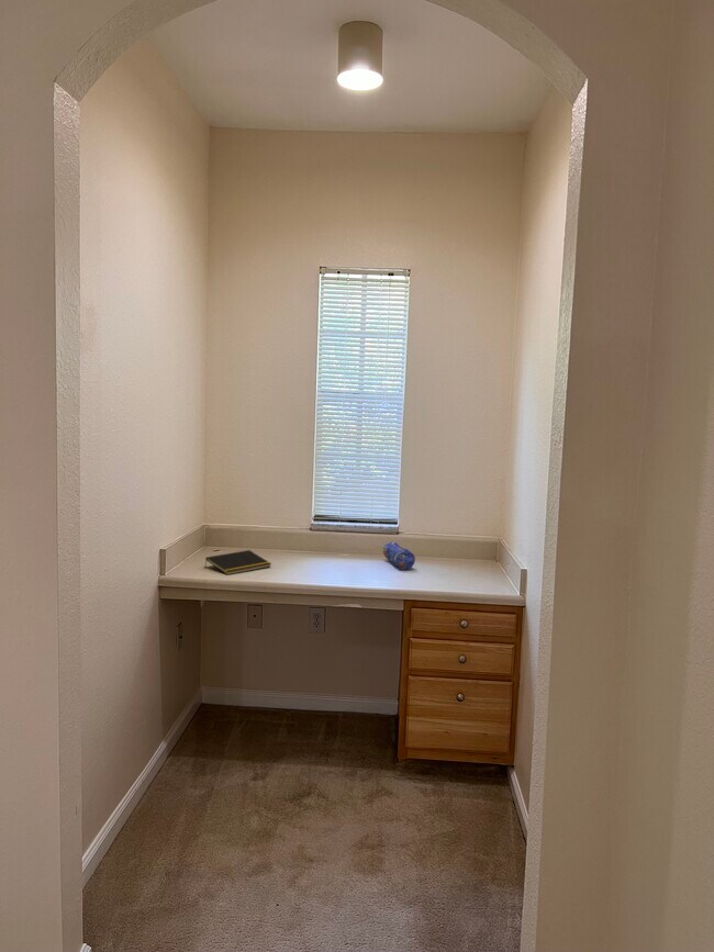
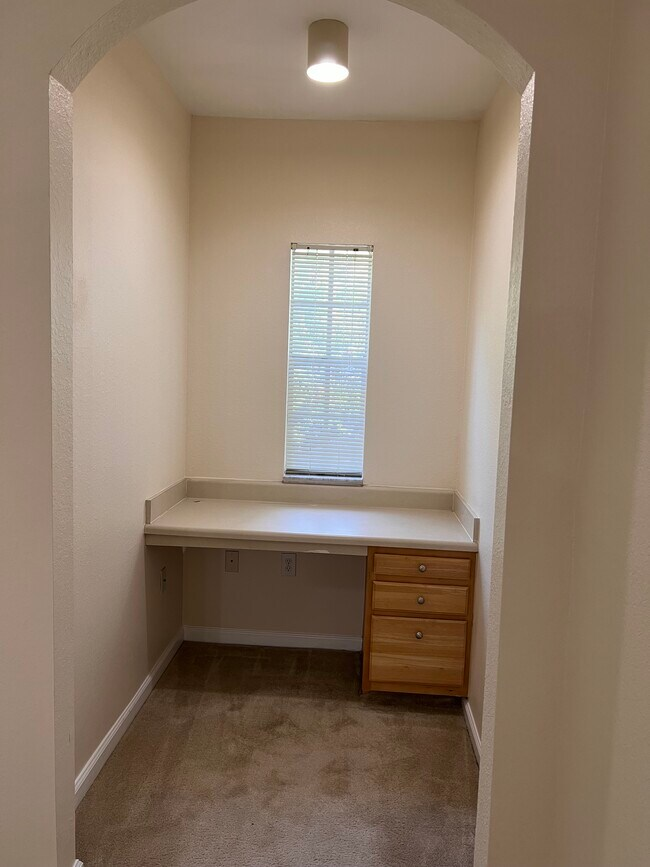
- pencil case (398, 555)
- notepad (238, 561)
